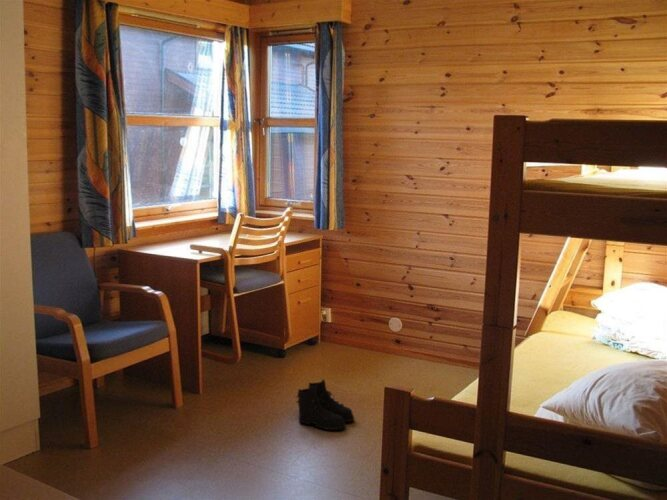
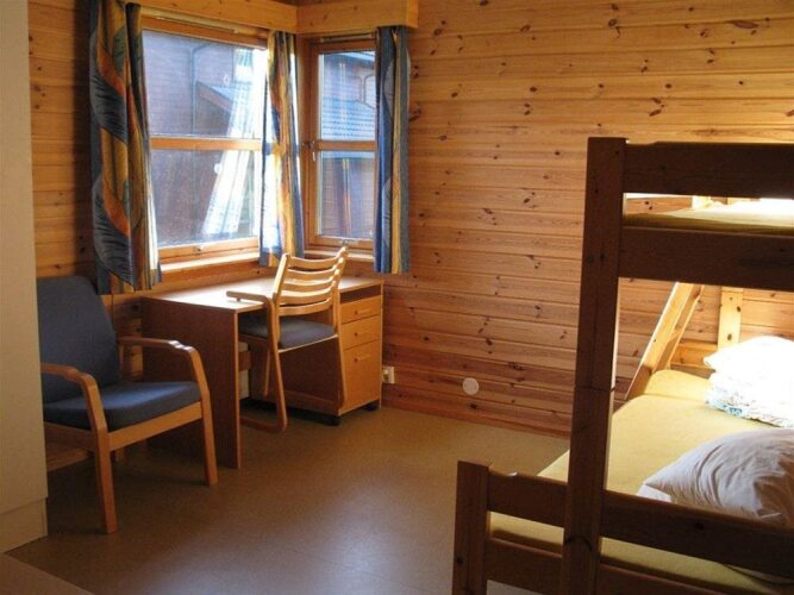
- boots (325, 402)
